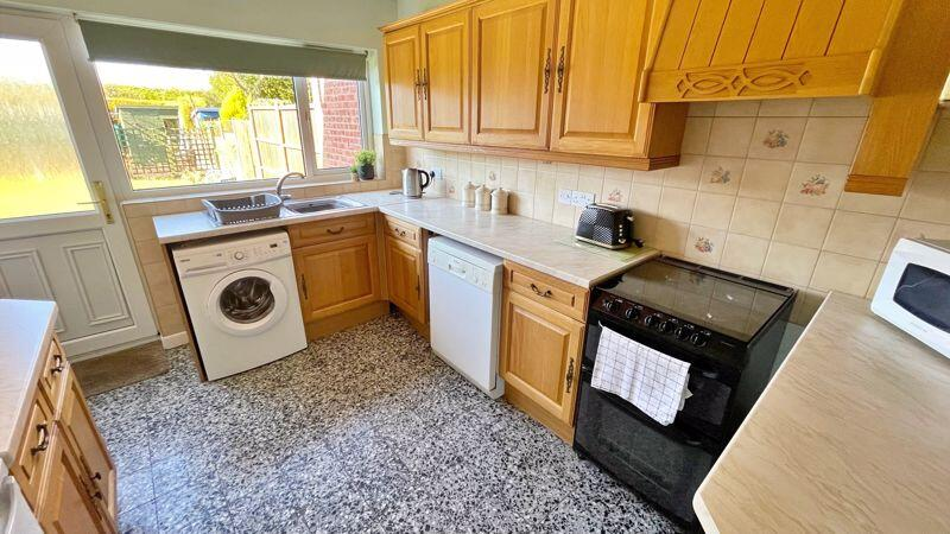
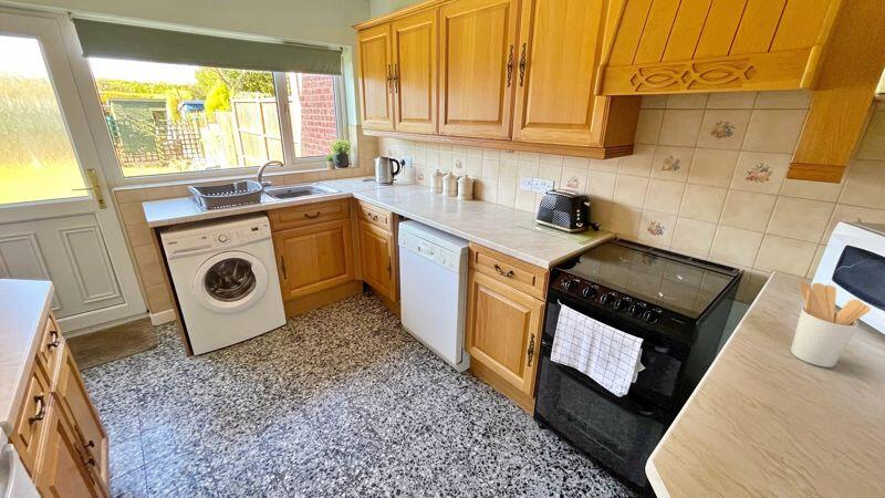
+ utensil holder (818, 321)
